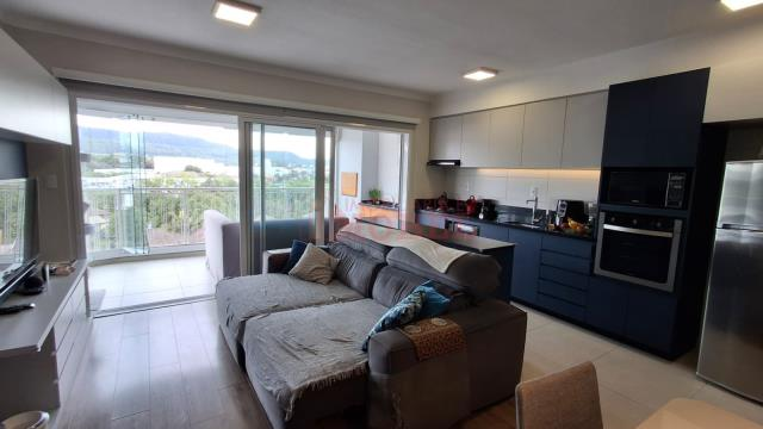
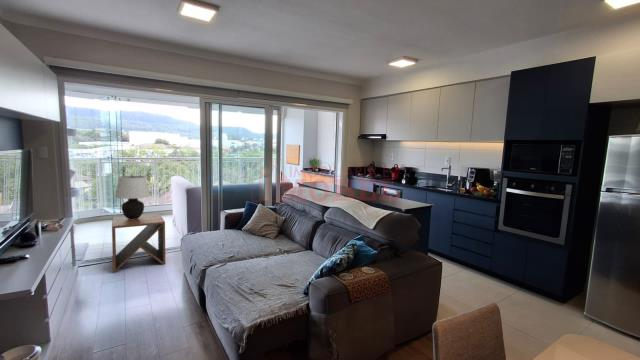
+ side table (138, 240)
+ table lamp (132, 197)
